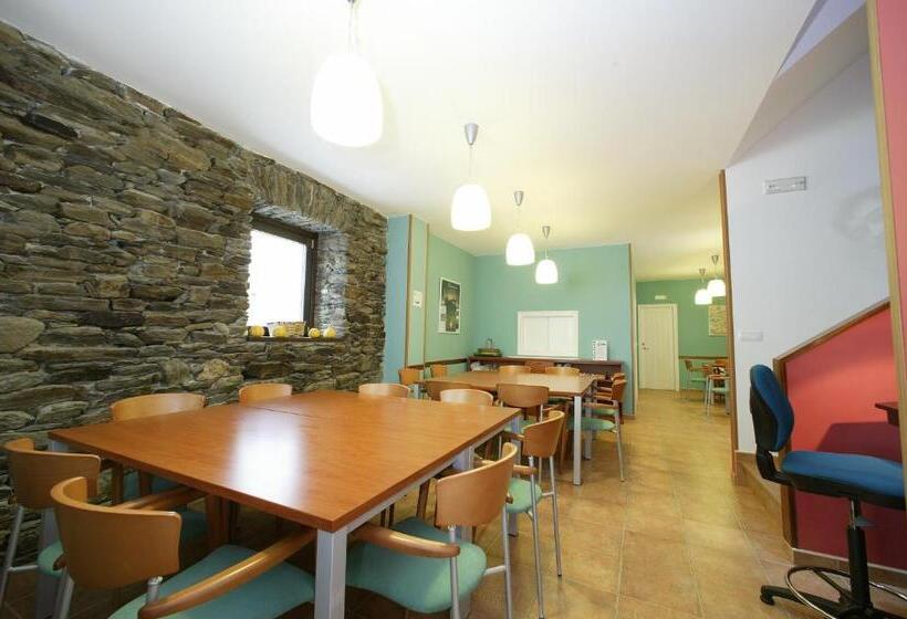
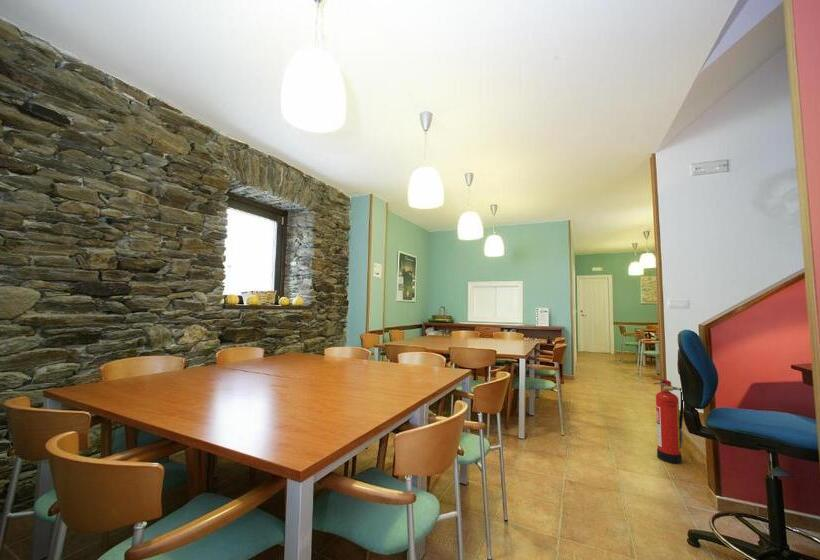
+ fire extinguisher (668, 418)
